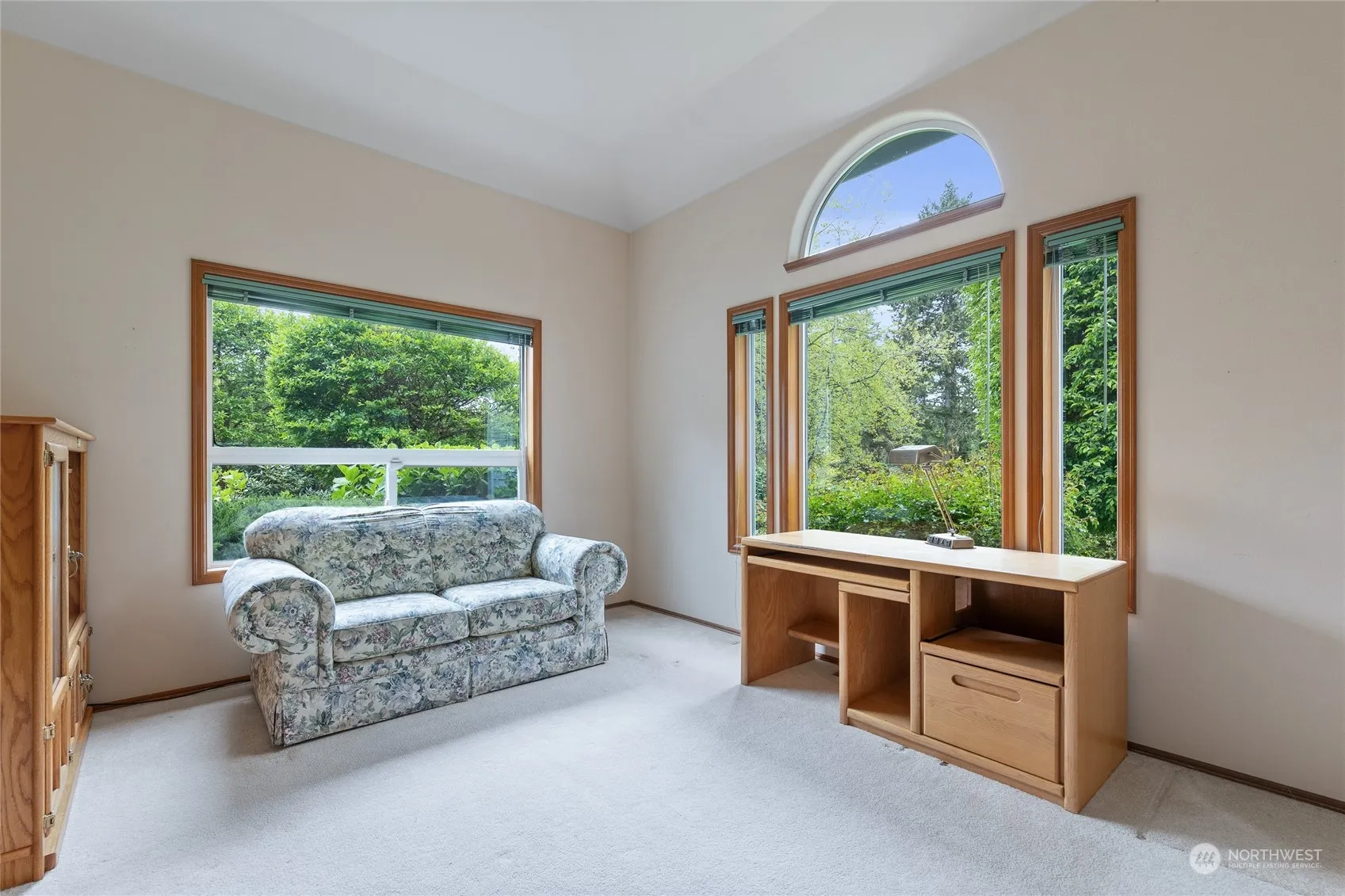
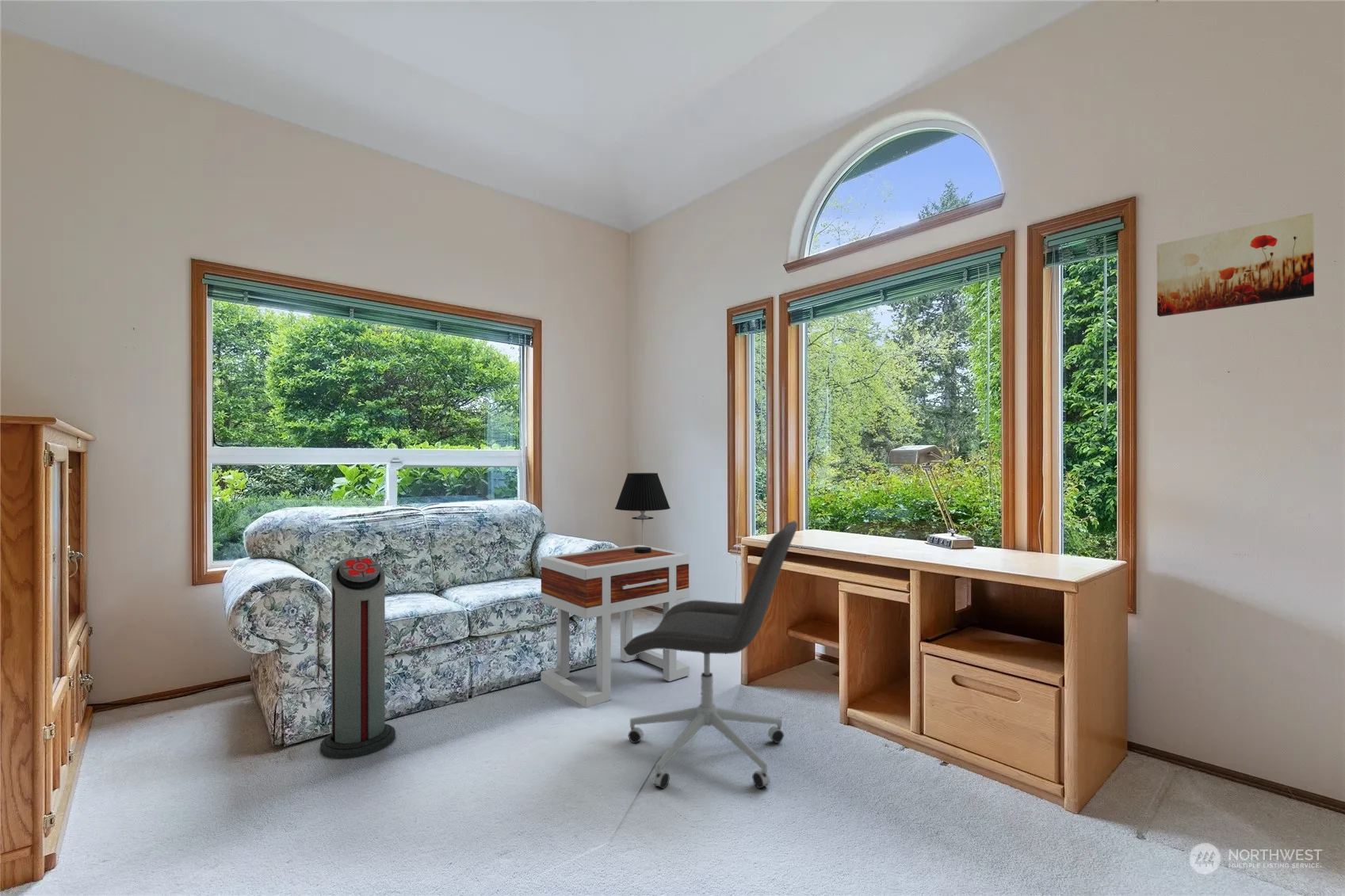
+ office chair (709, 636)
+ air purifier (358, 650)
+ side table (621, 617)
+ wall art (1230, 269)
+ table lamp (642, 512)
